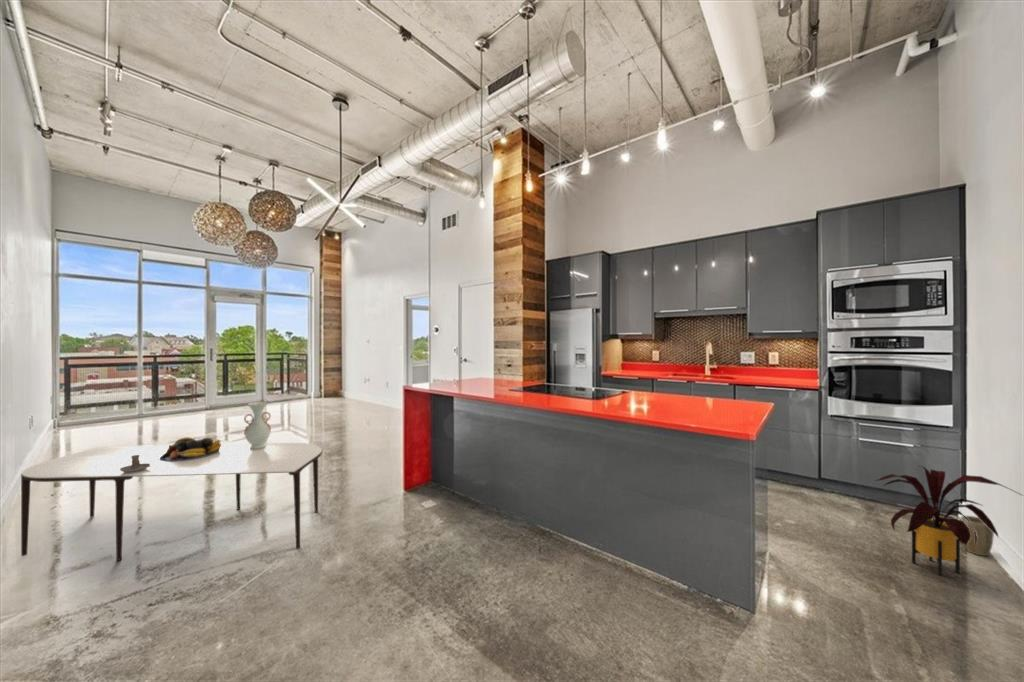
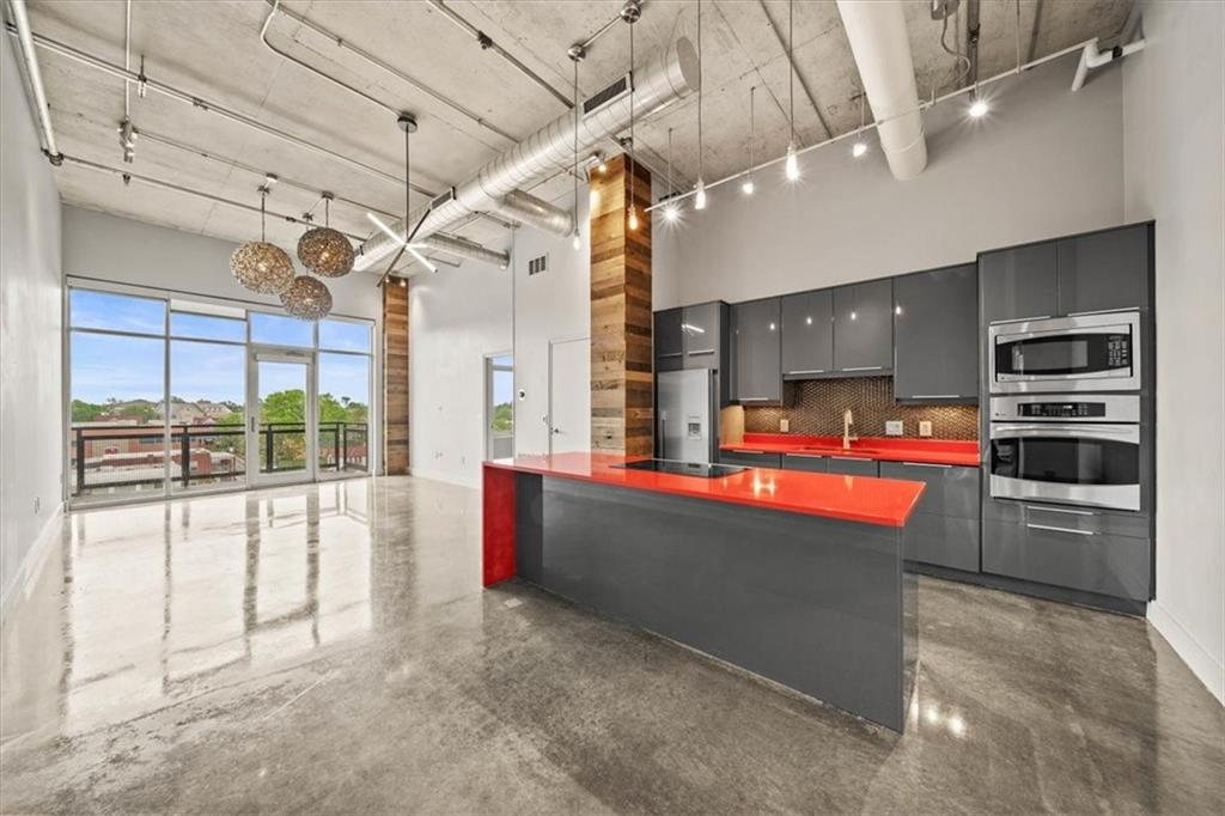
- plant pot (976, 535)
- fruit bowl (190, 445)
- house plant (941, 517)
- dining table (186, 474)
- vase (257, 424)
- candle holder (138, 462)
